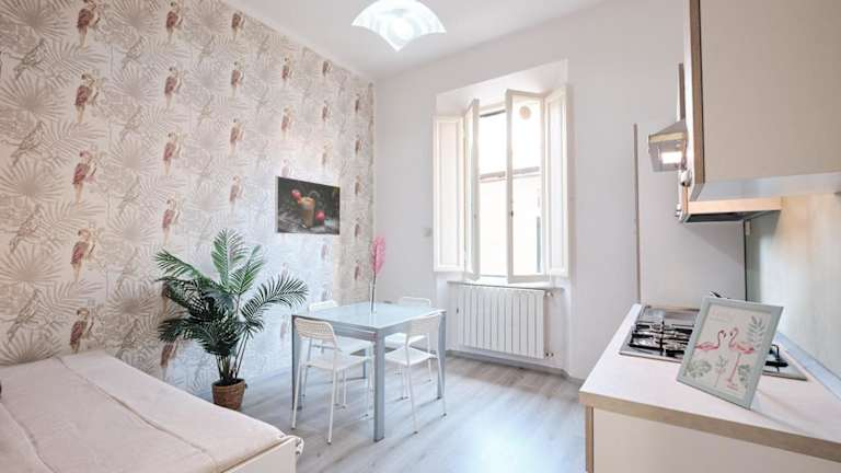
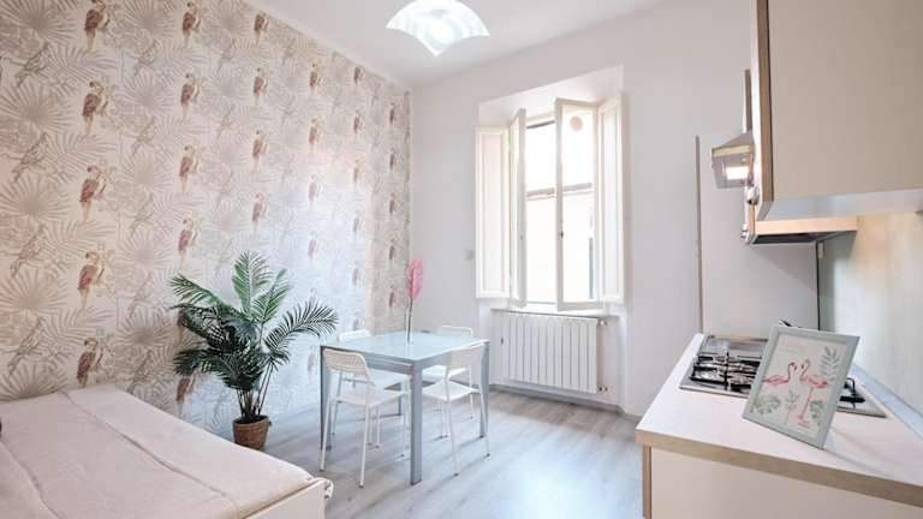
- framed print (310, 208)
